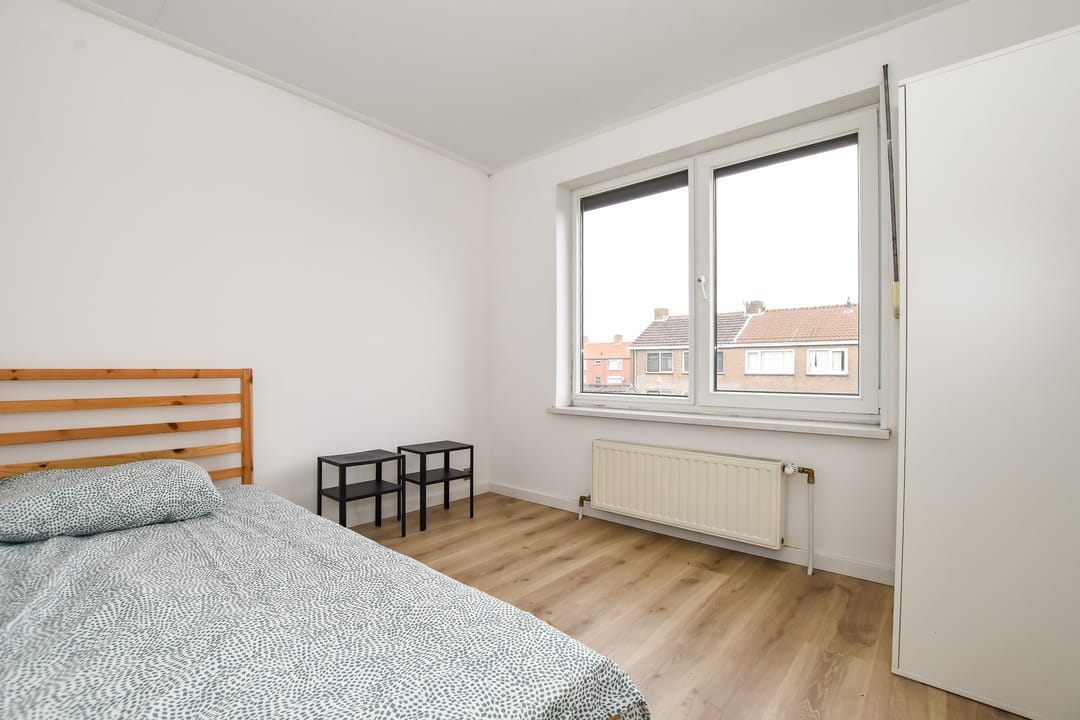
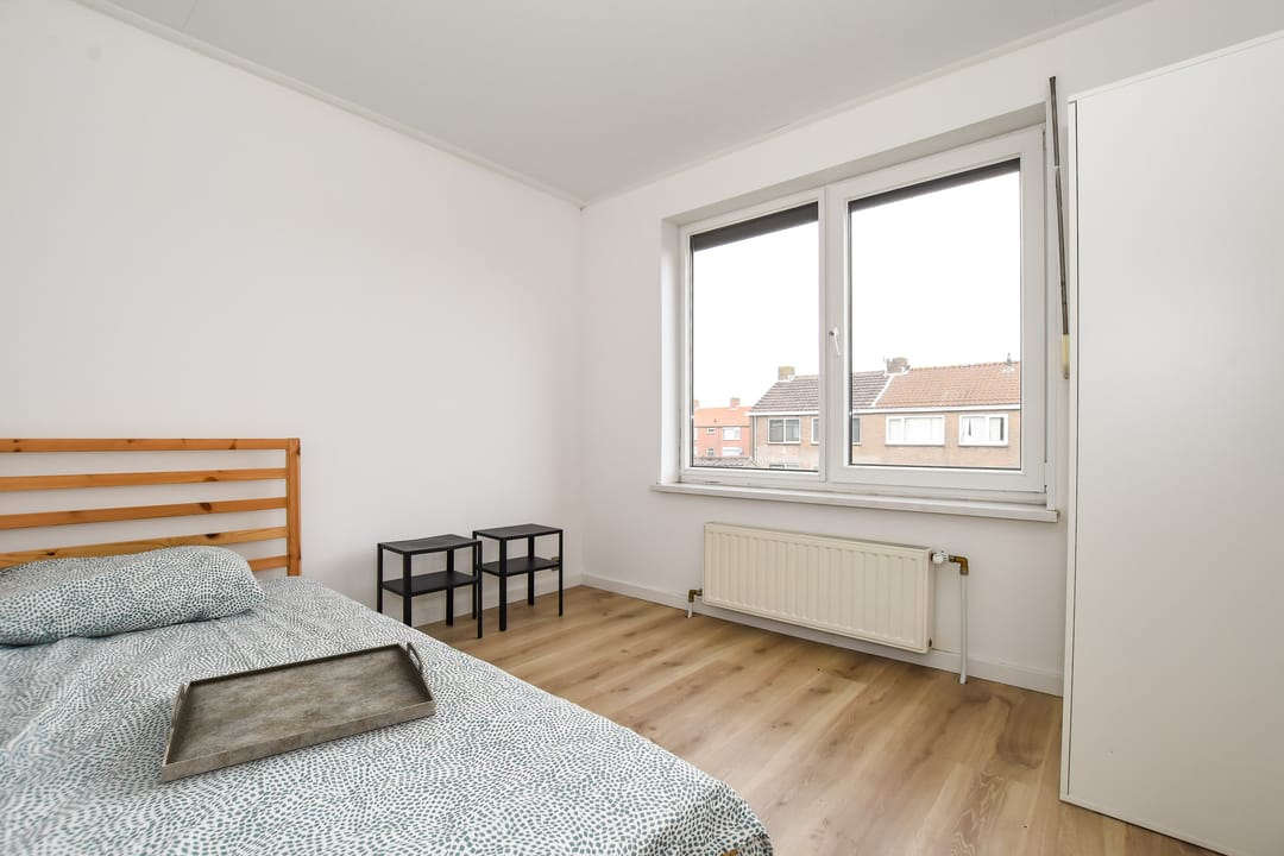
+ serving tray (307, 685)
